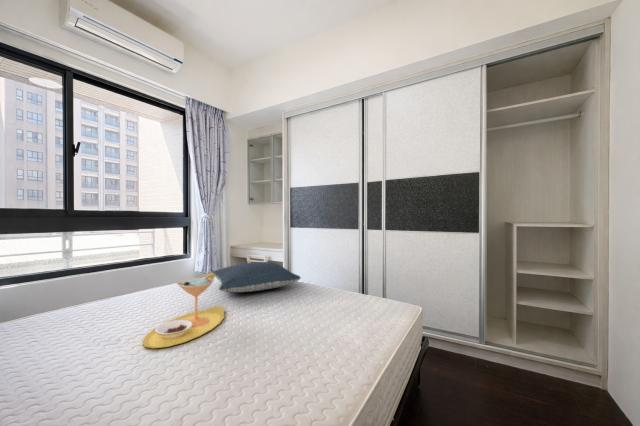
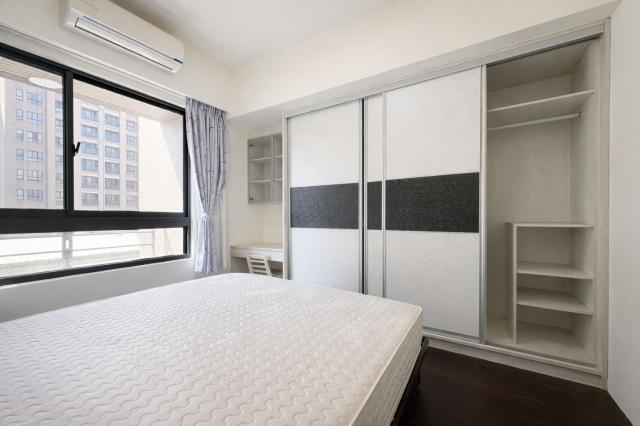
- pillow (253, 275)
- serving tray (195, 302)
